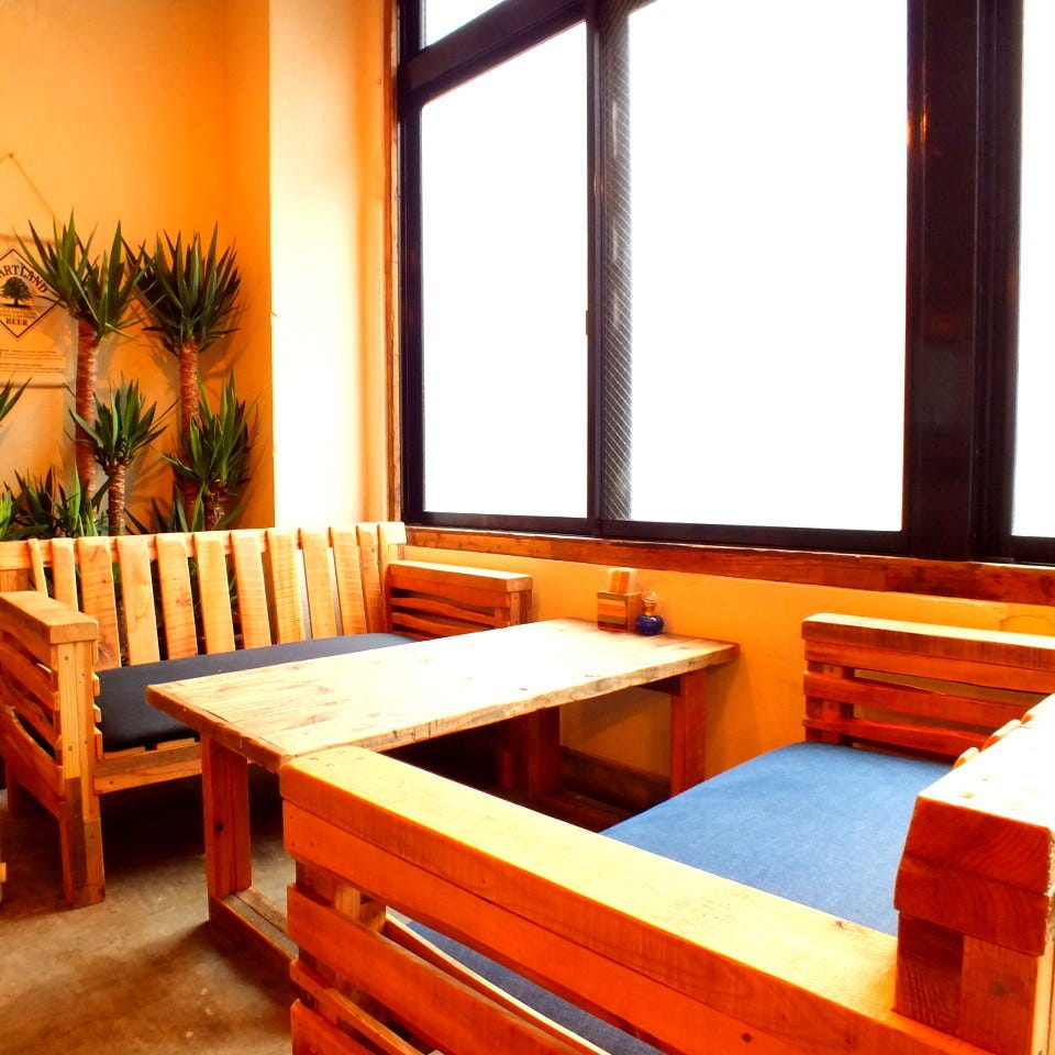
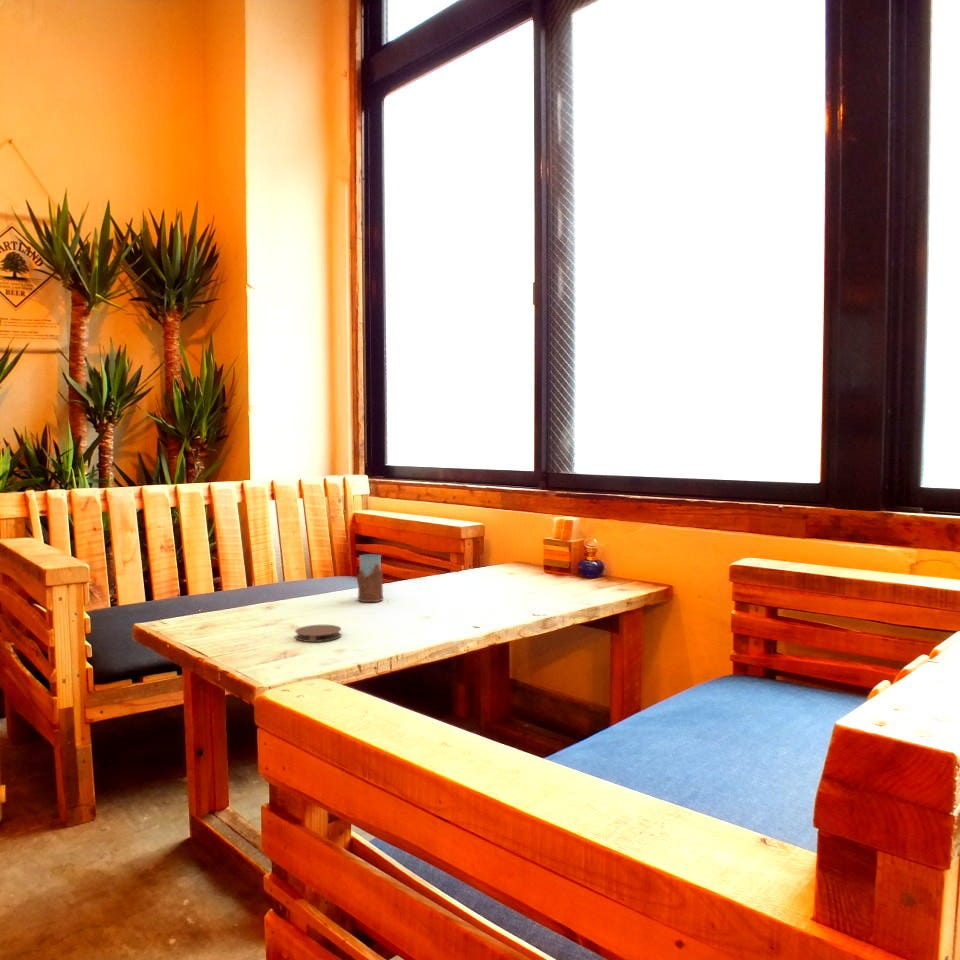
+ drinking glass (367, 577)
+ coaster (318, 632)
